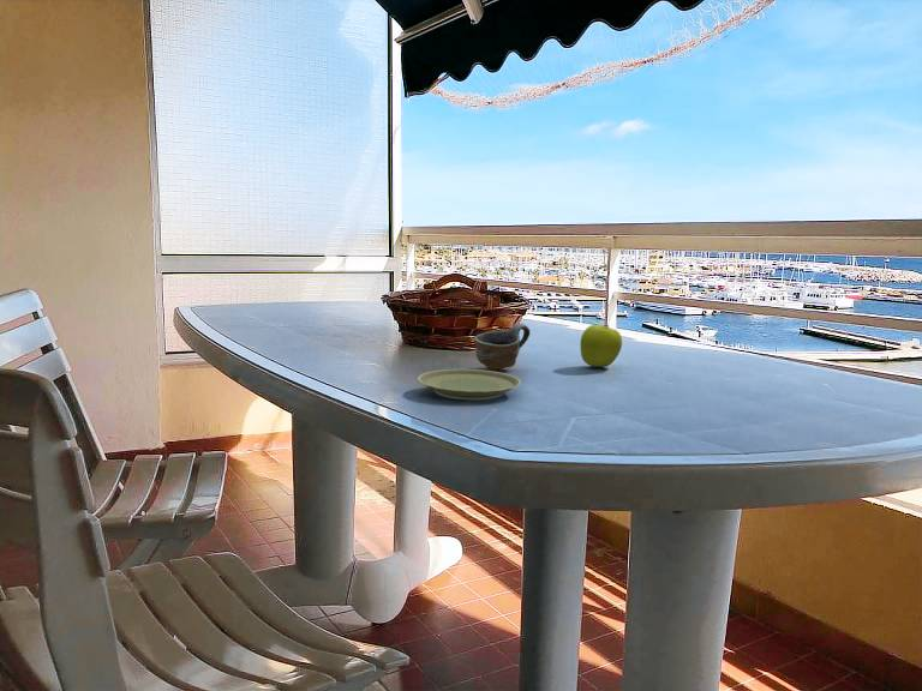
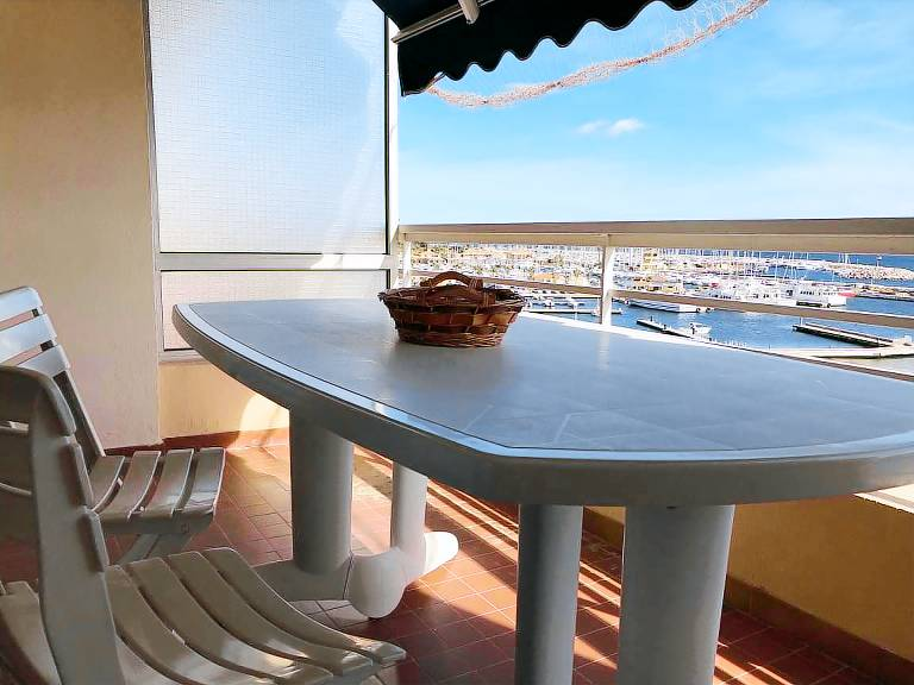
- plate (468, 385)
- cup (501, 346)
- fruit (600, 346)
